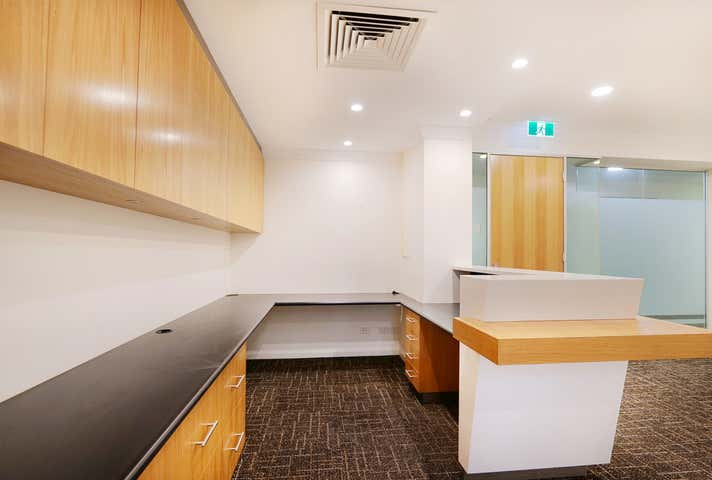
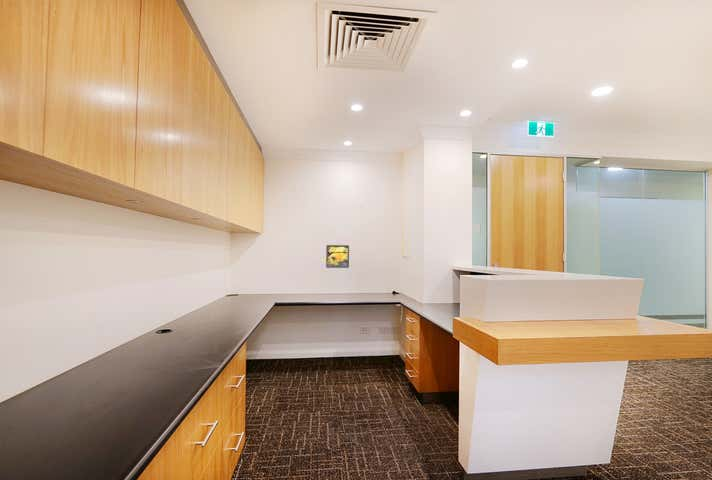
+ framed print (337, 256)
